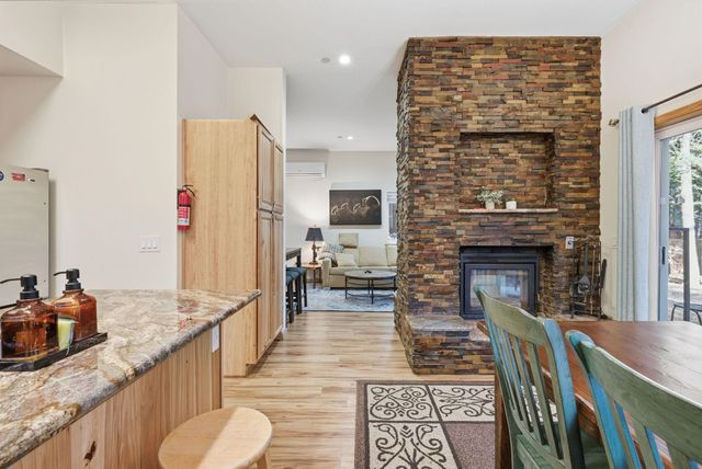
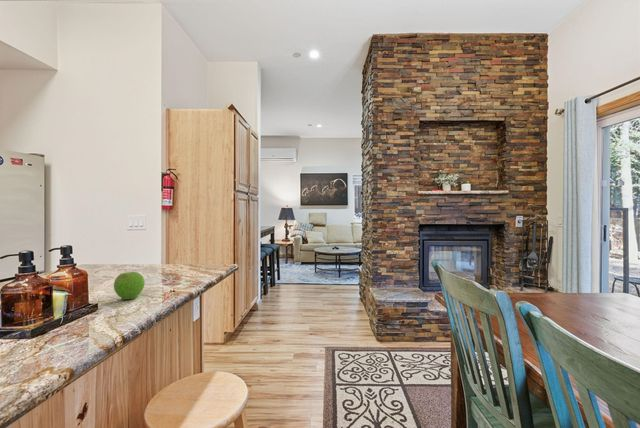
+ fruit (129, 285)
